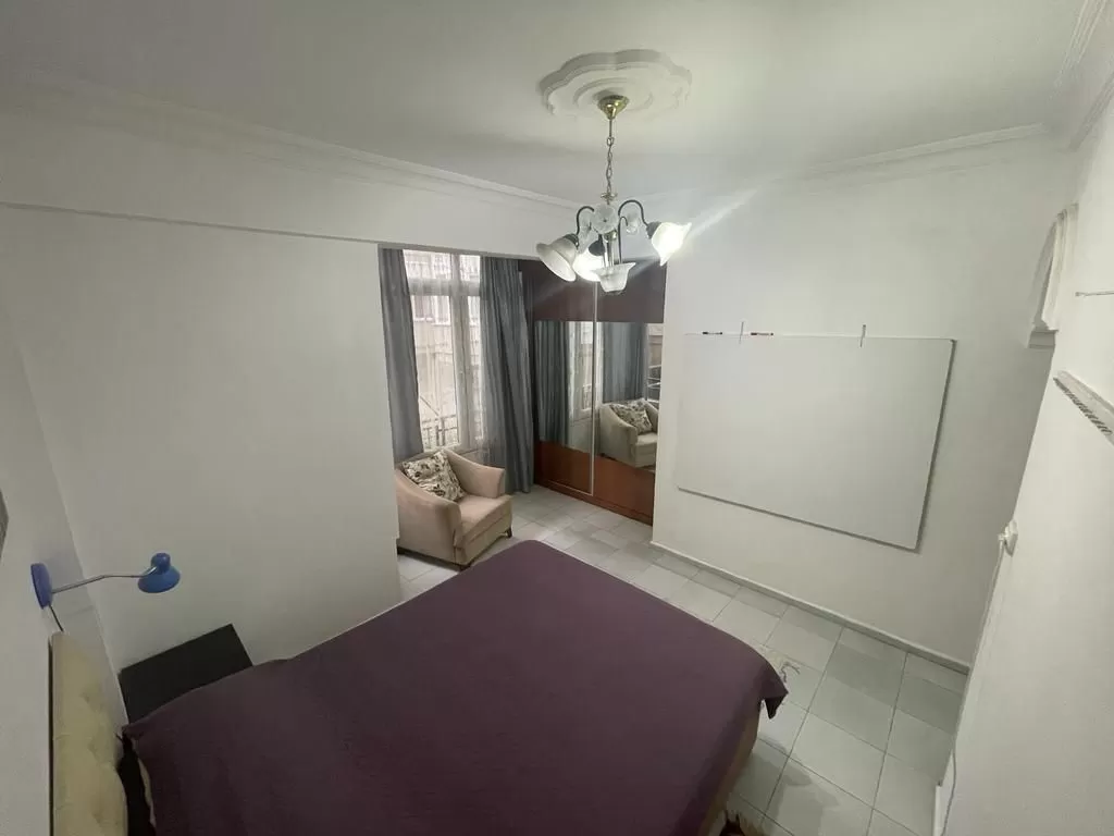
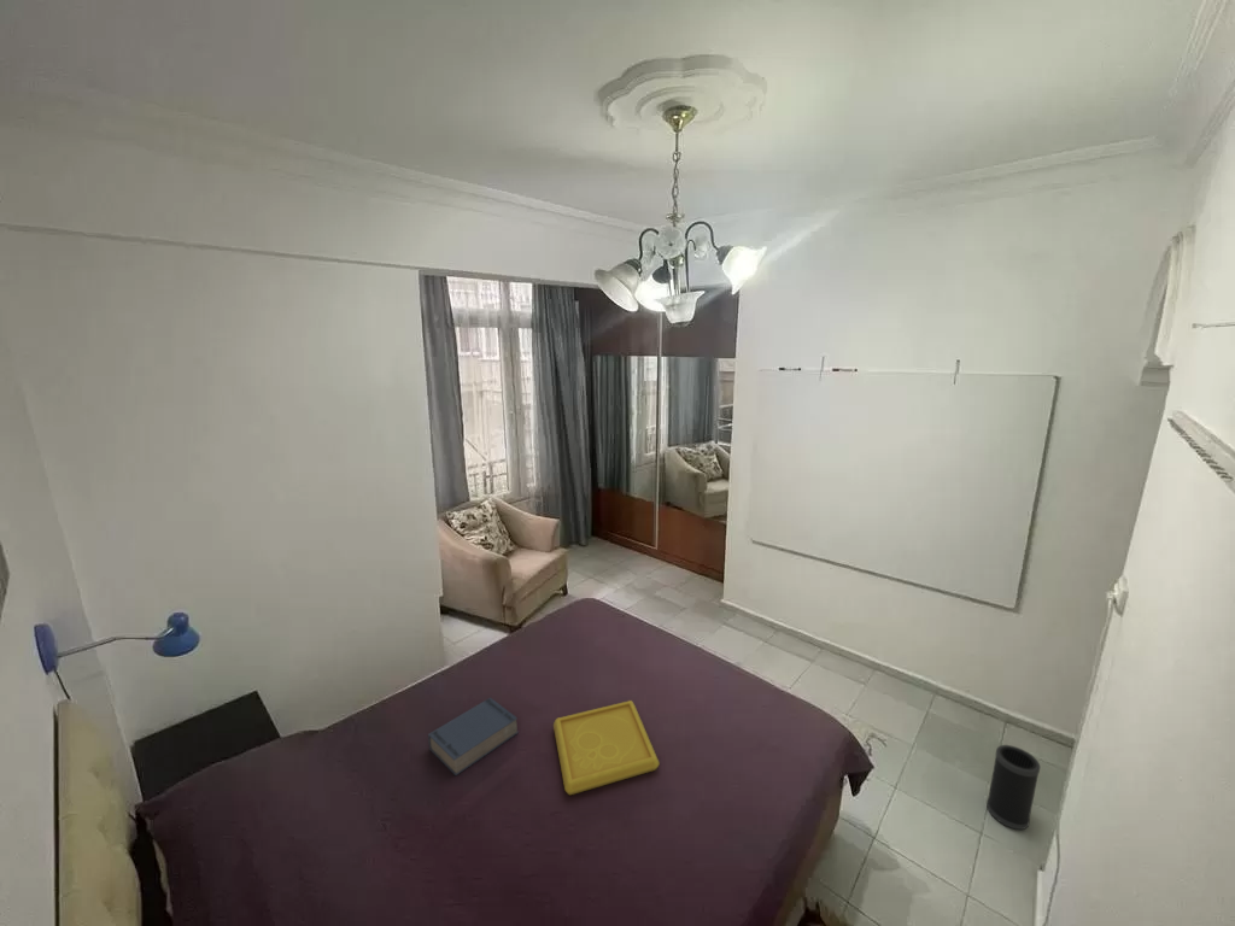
+ serving tray (603, 743)
+ speaker (1012, 786)
+ book (474, 733)
